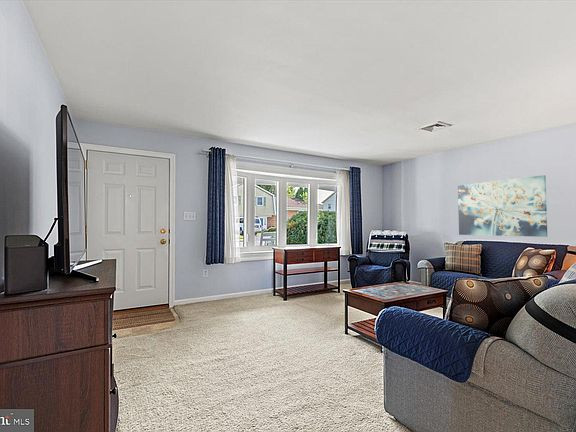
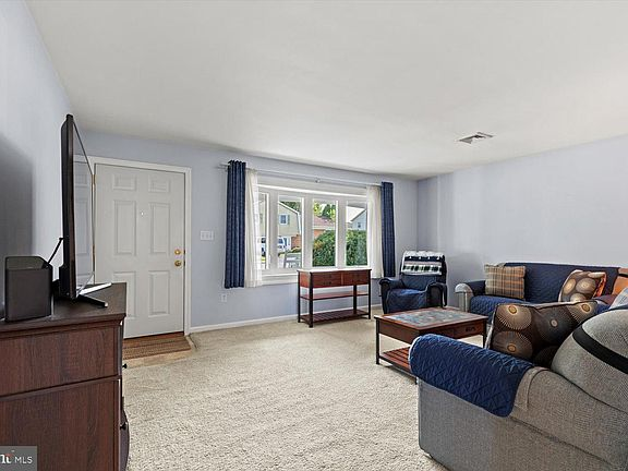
- wall art (497, 208)
